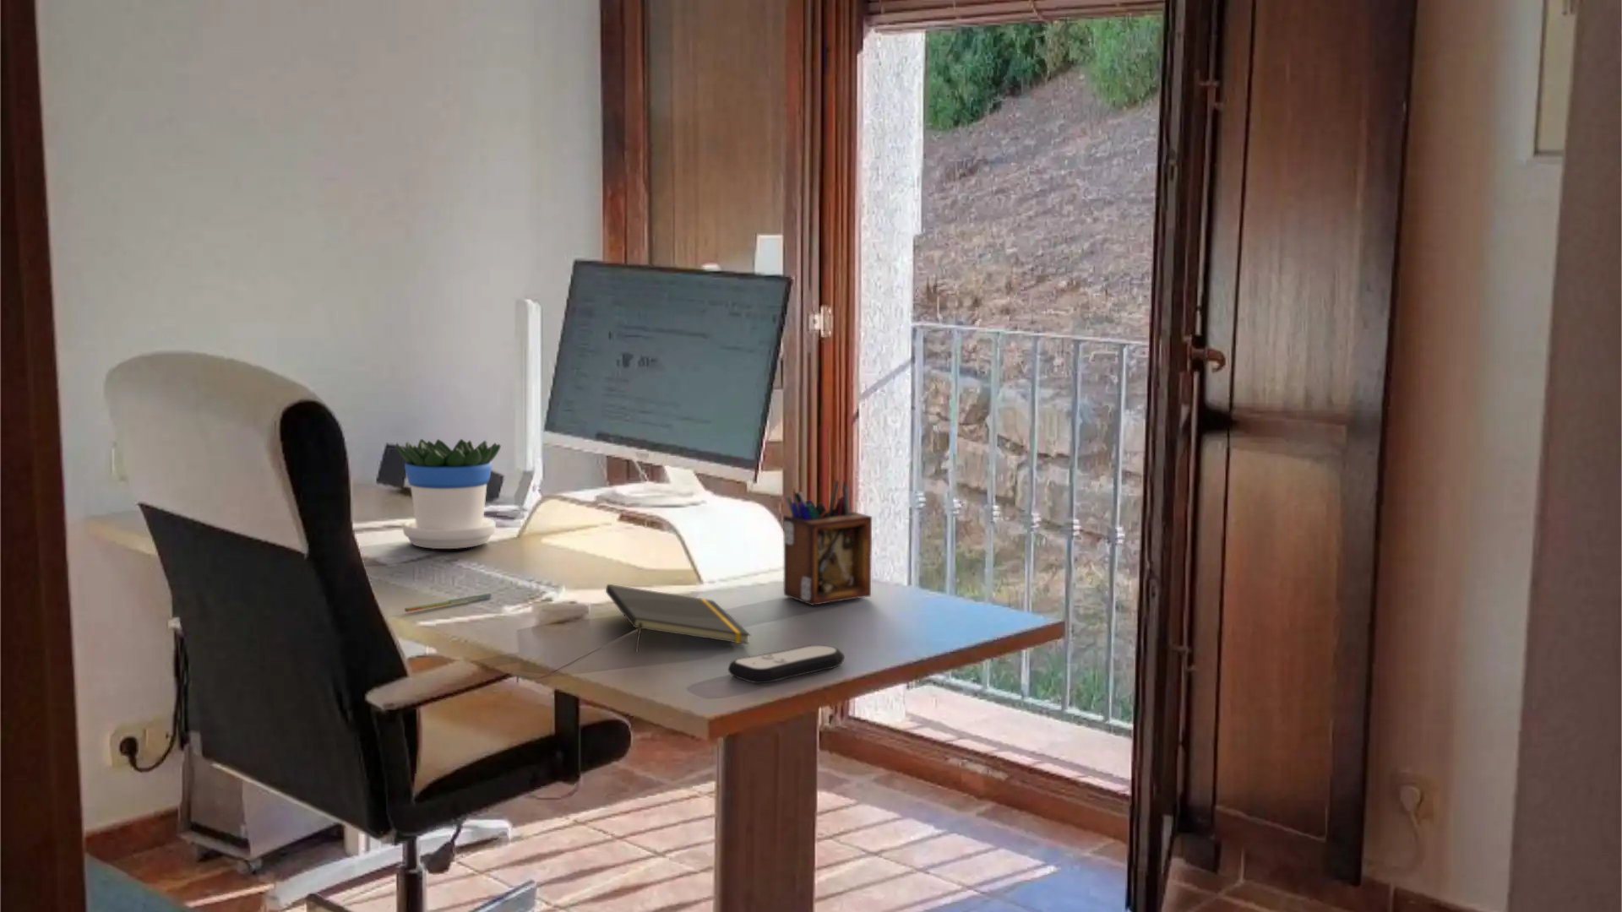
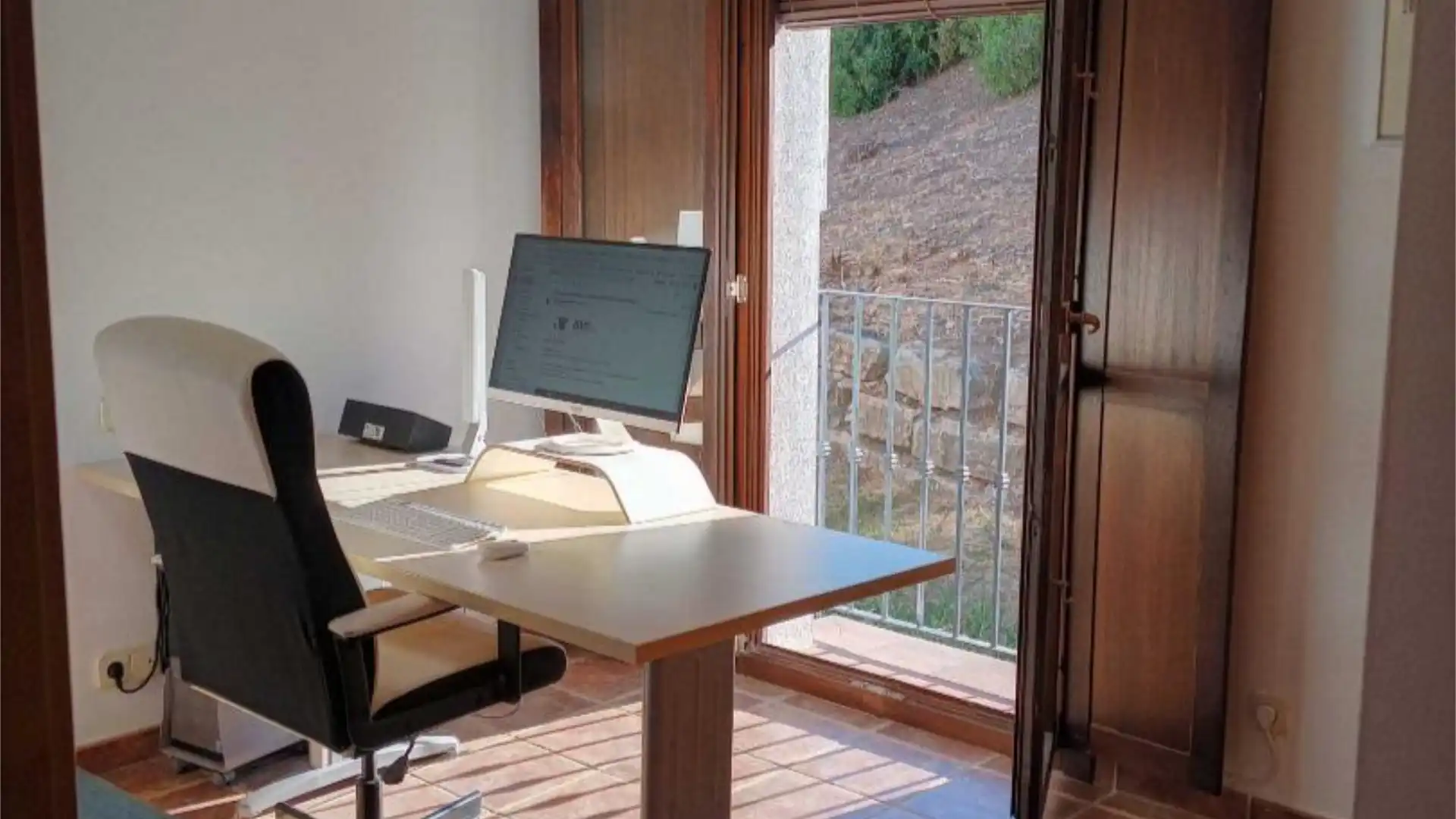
- remote control (789, 663)
- notepad (675, 614)
- pen (449, 602)
- flowerpot (449, 494)
- desk organizer (827, 540)
